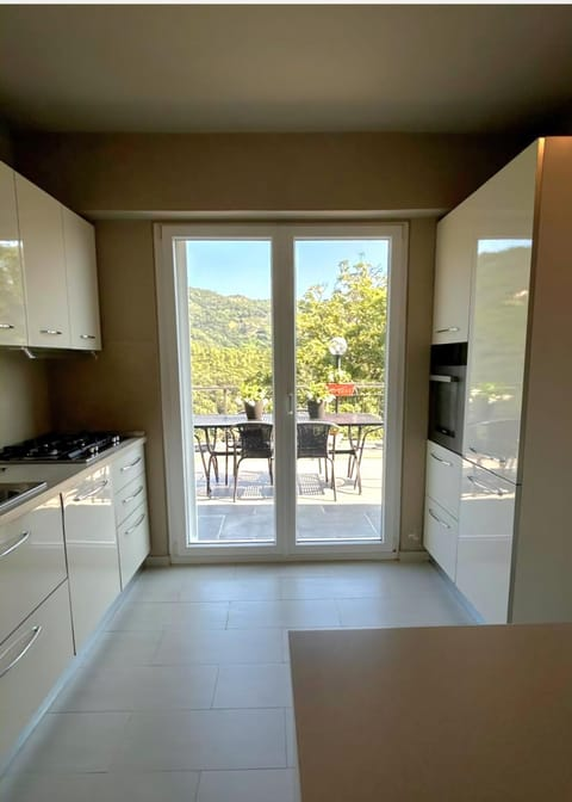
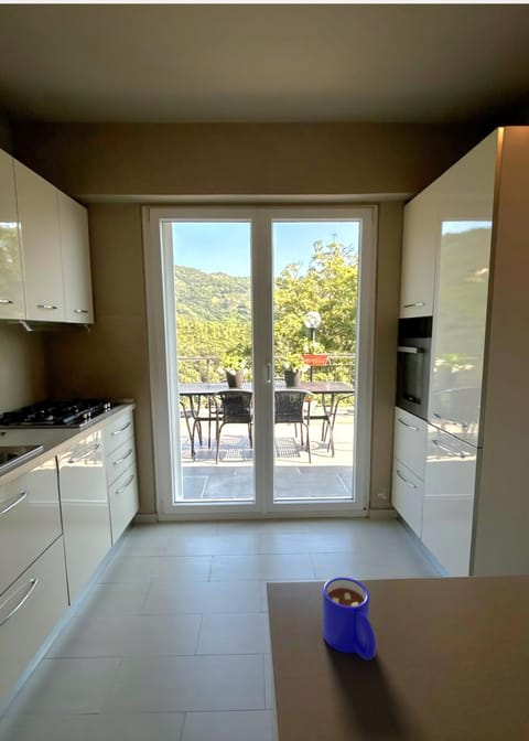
+ mug (353, 621)
